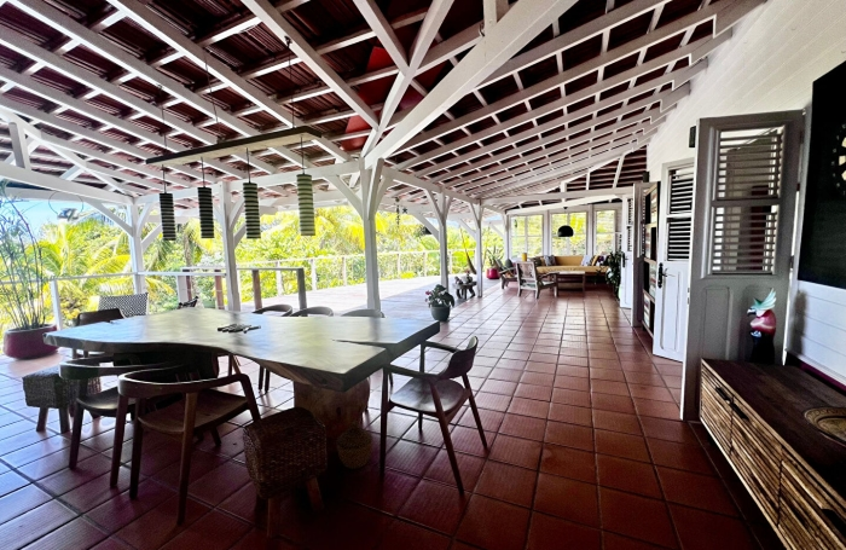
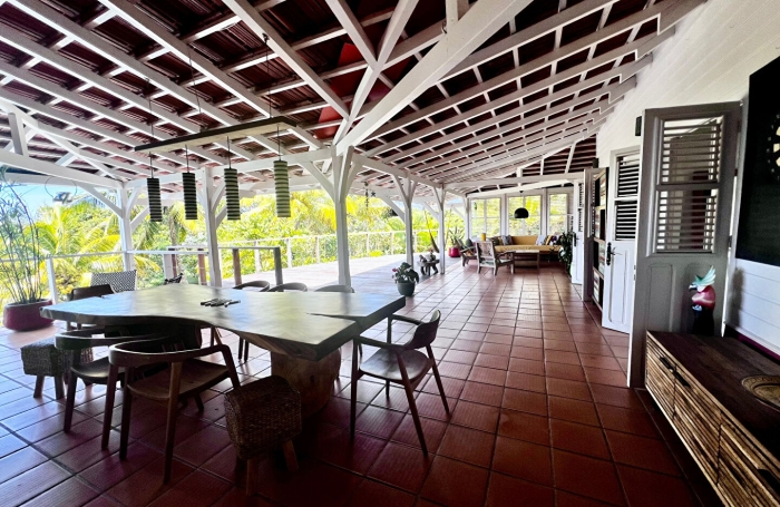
- woven basket (354, 441)
